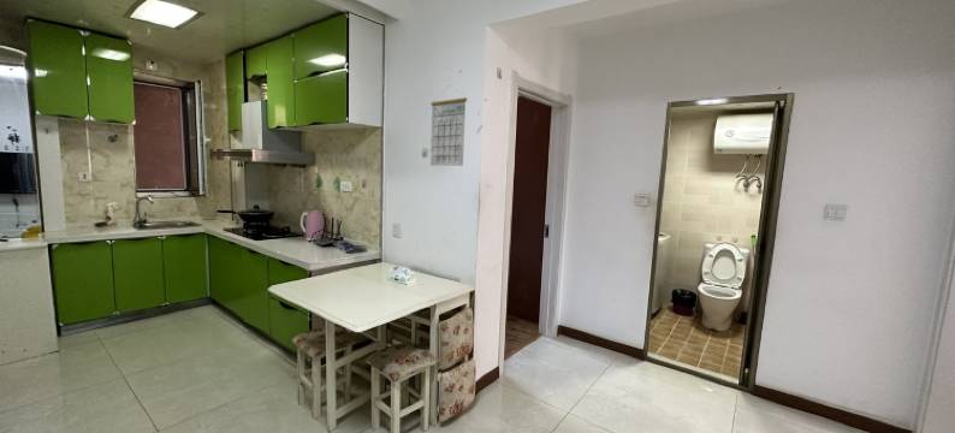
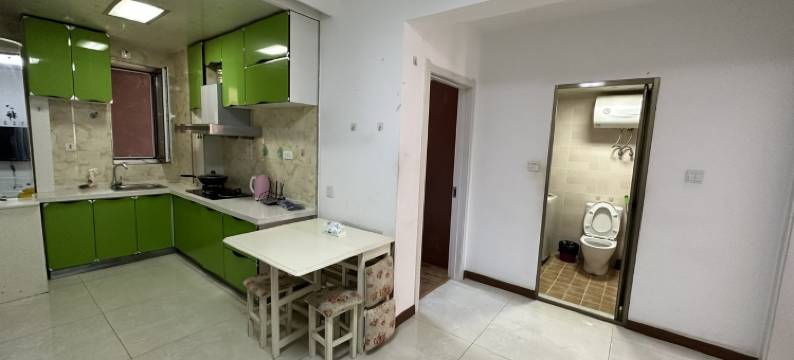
- calendar (447, 125)
